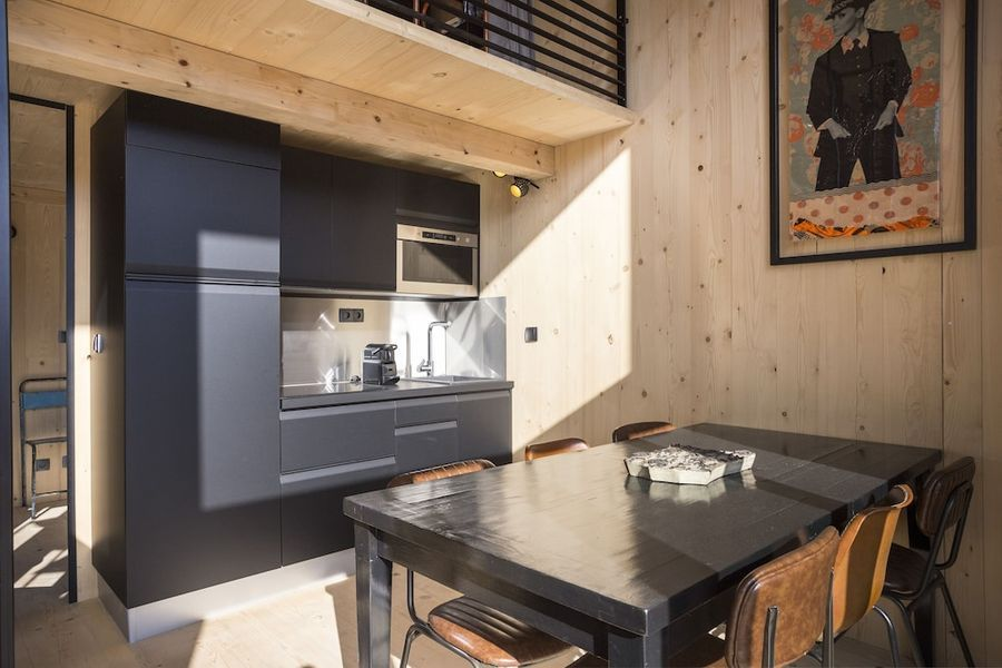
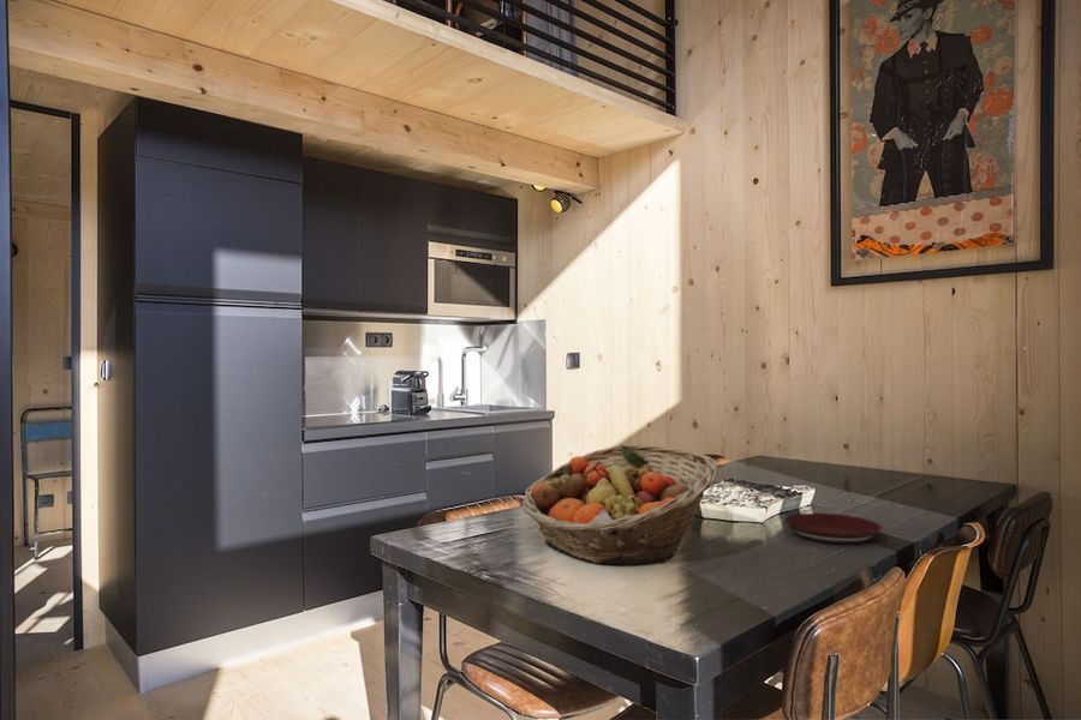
+ fruit basket (616, 498)
+ plate (831, 529)
